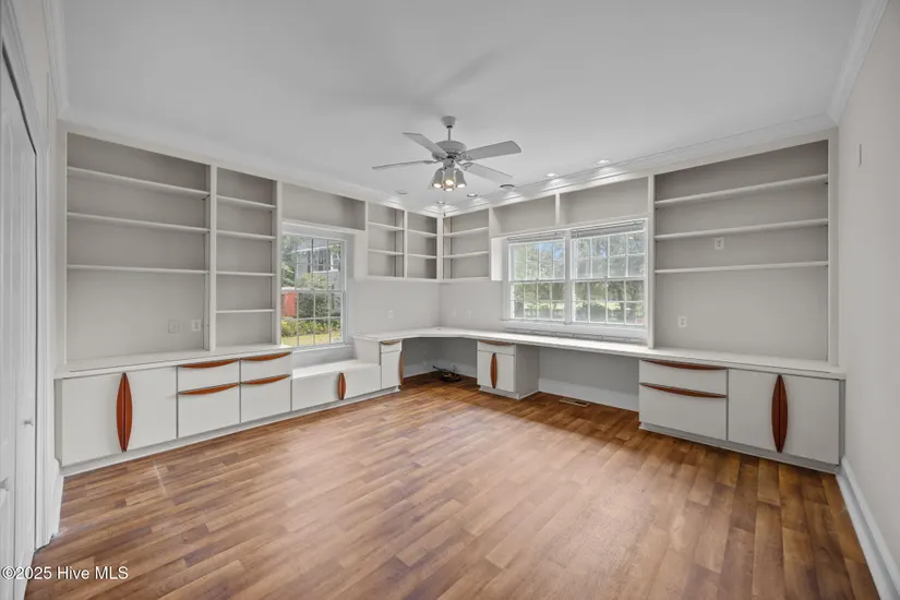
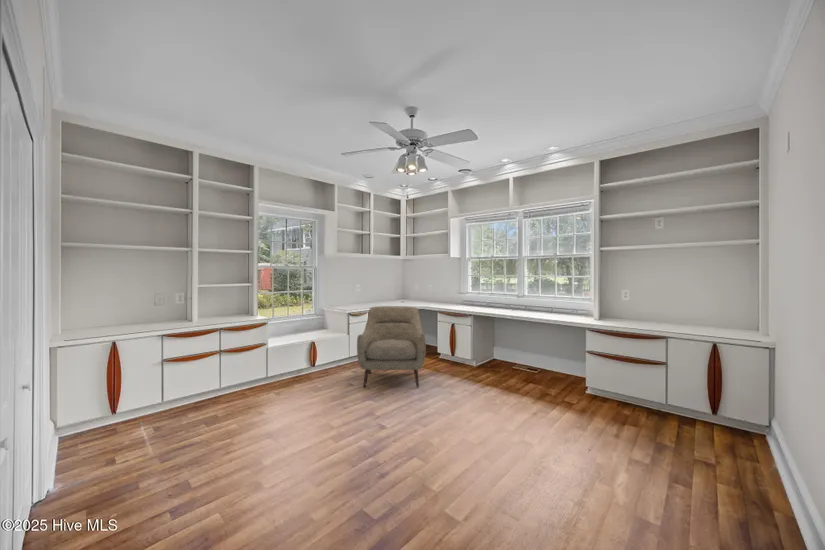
+ chair (392, 343)
